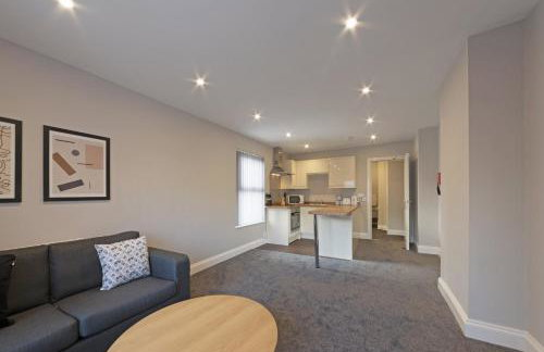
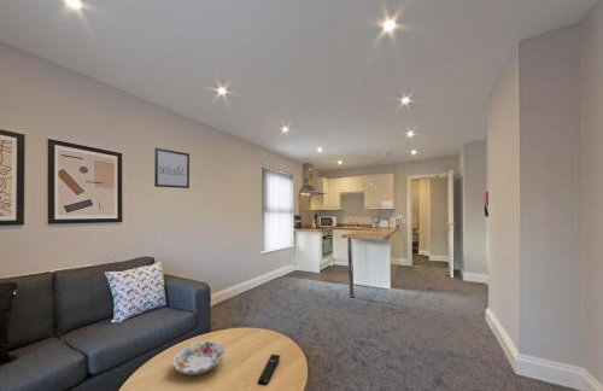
+ wall art (172, 169)
+ decorative bowl (199, 360)
+ remote control (269, 368)
